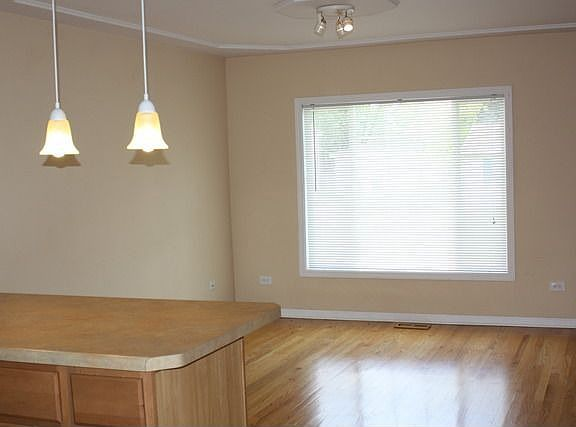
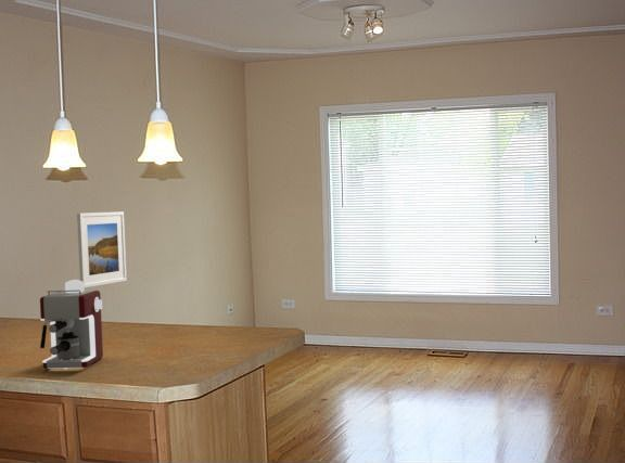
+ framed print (102, 248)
+ coffee maker (67, 324)
